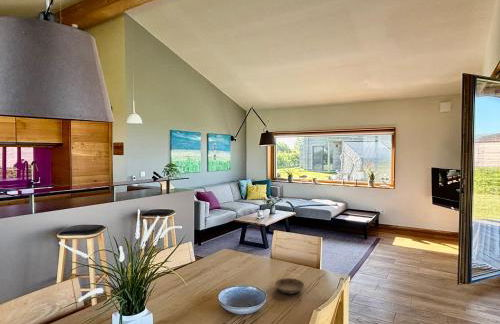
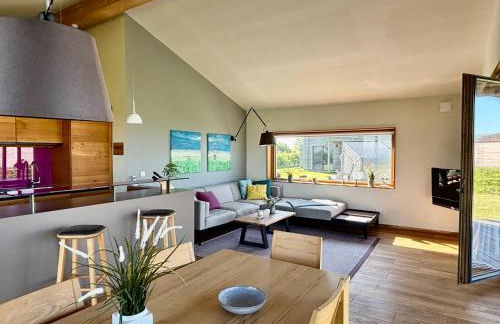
- saucer (289, 286)
